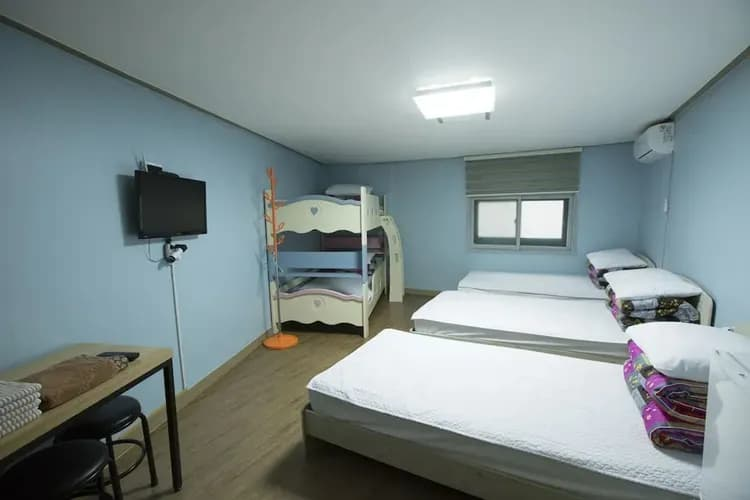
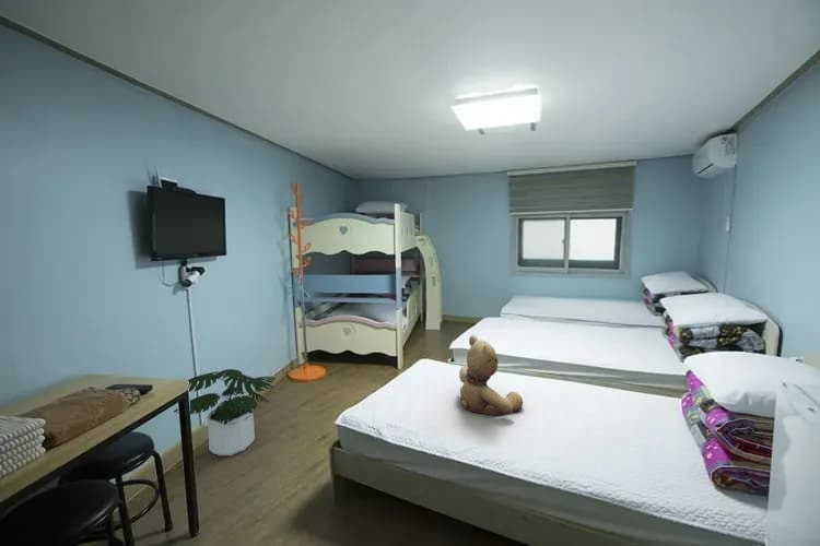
+ teddy bear (485, 369)
+ potted plant (234, 408)
